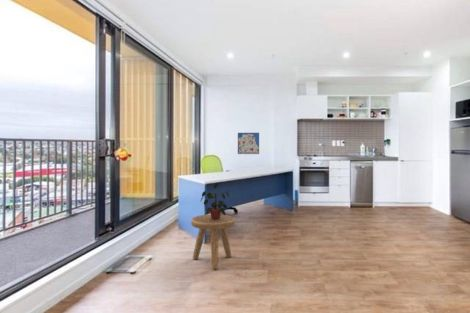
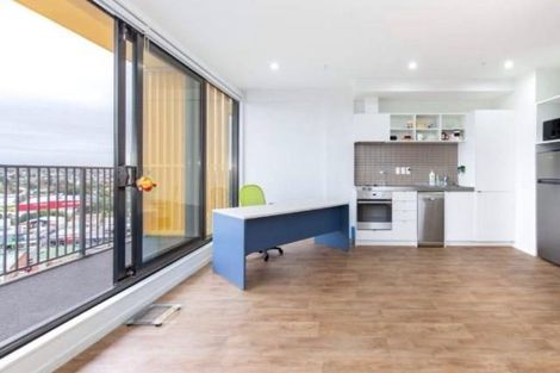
- wall art (248, 143)
- potted plant (214, 201)
- stool (213, 239)
